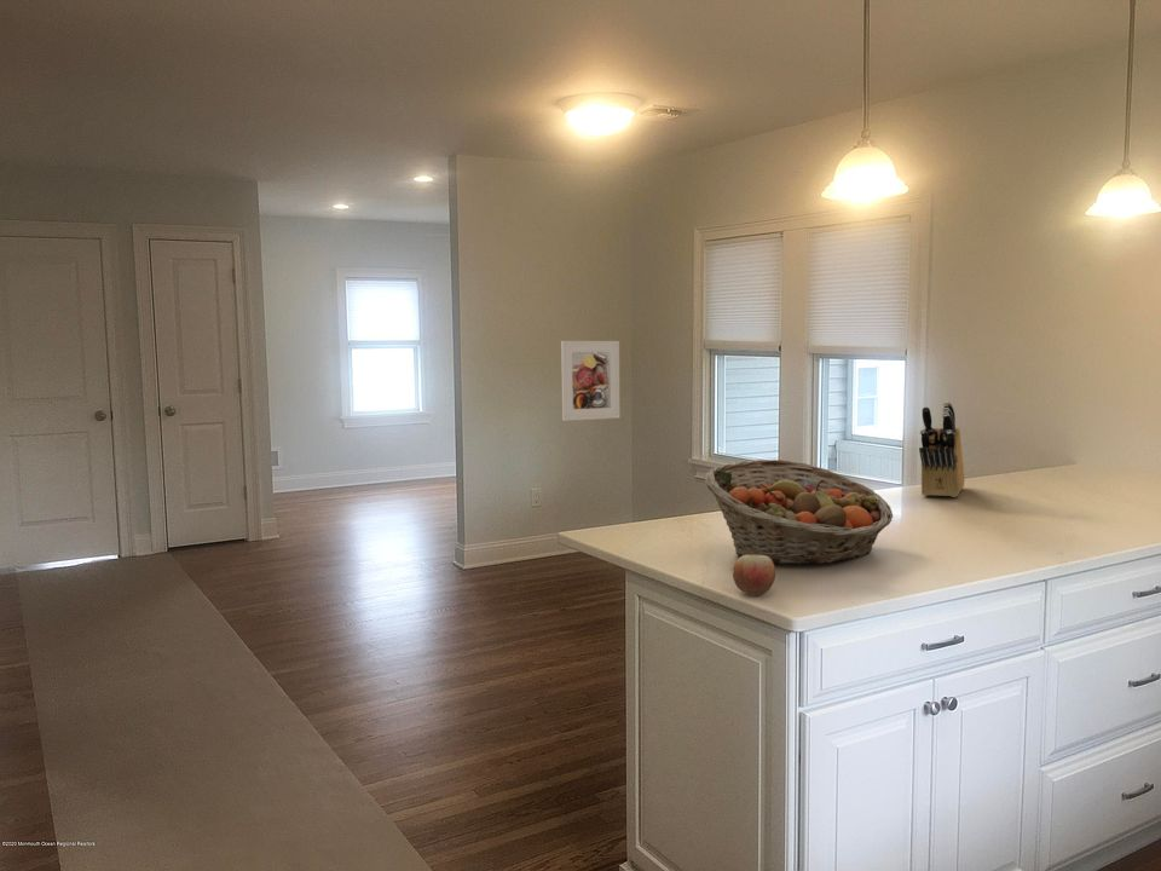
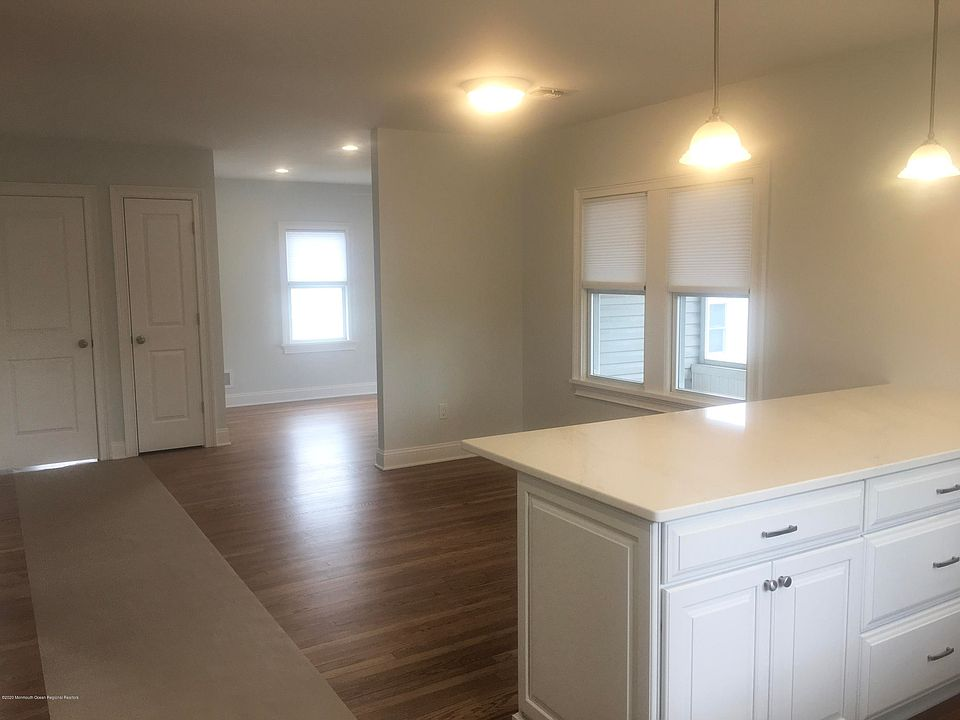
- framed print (590, 380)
- knife block (942, 446)
- fruit basket (797, 508)
- apple (753, 573)
